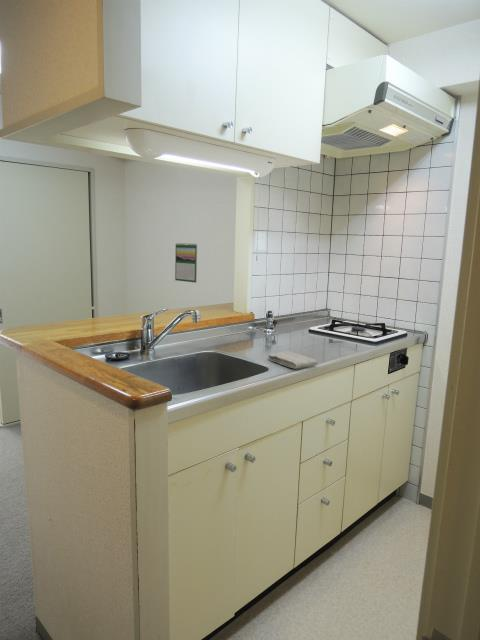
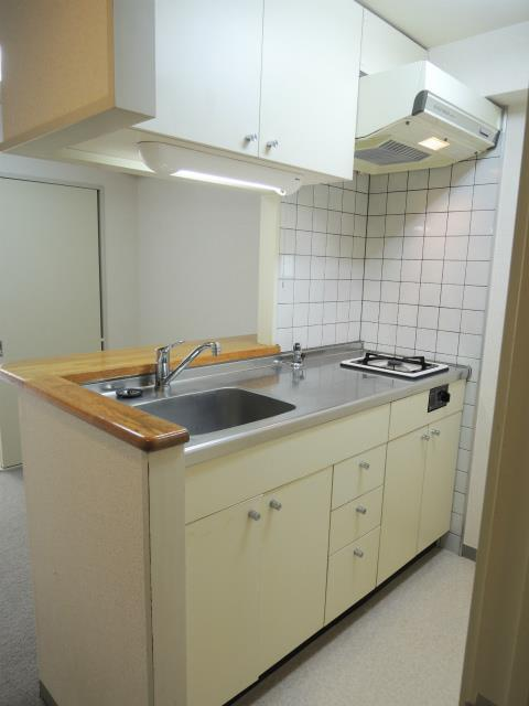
- calendar (185, 262)
- washcloth (291, 359)
